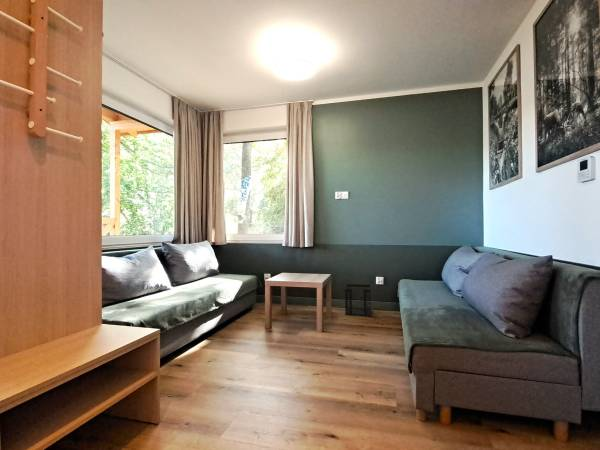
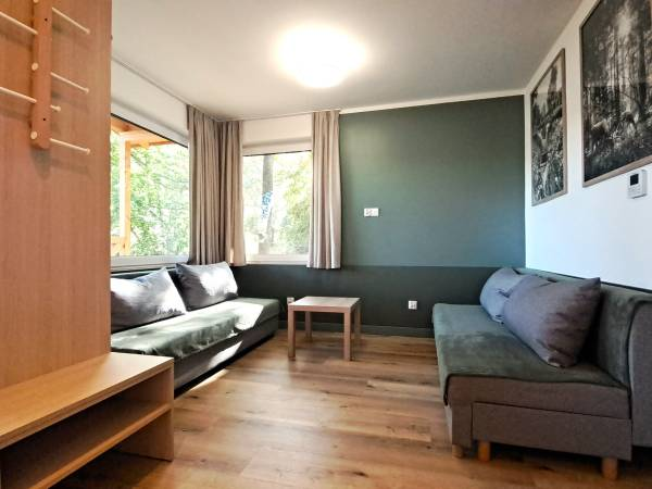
- wastebasket (361, 300)
